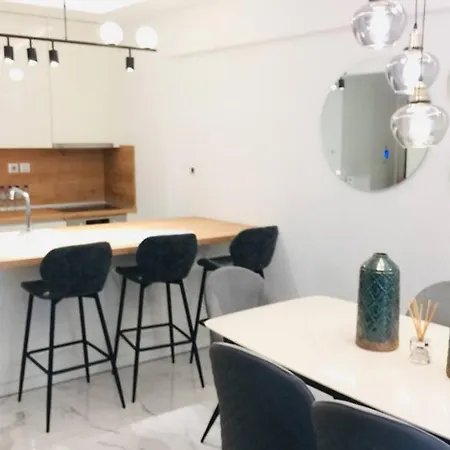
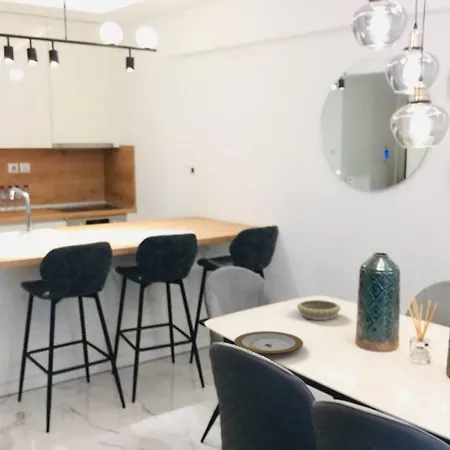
+ decorative bowl (318, 309)
+ plate (268, 344)
